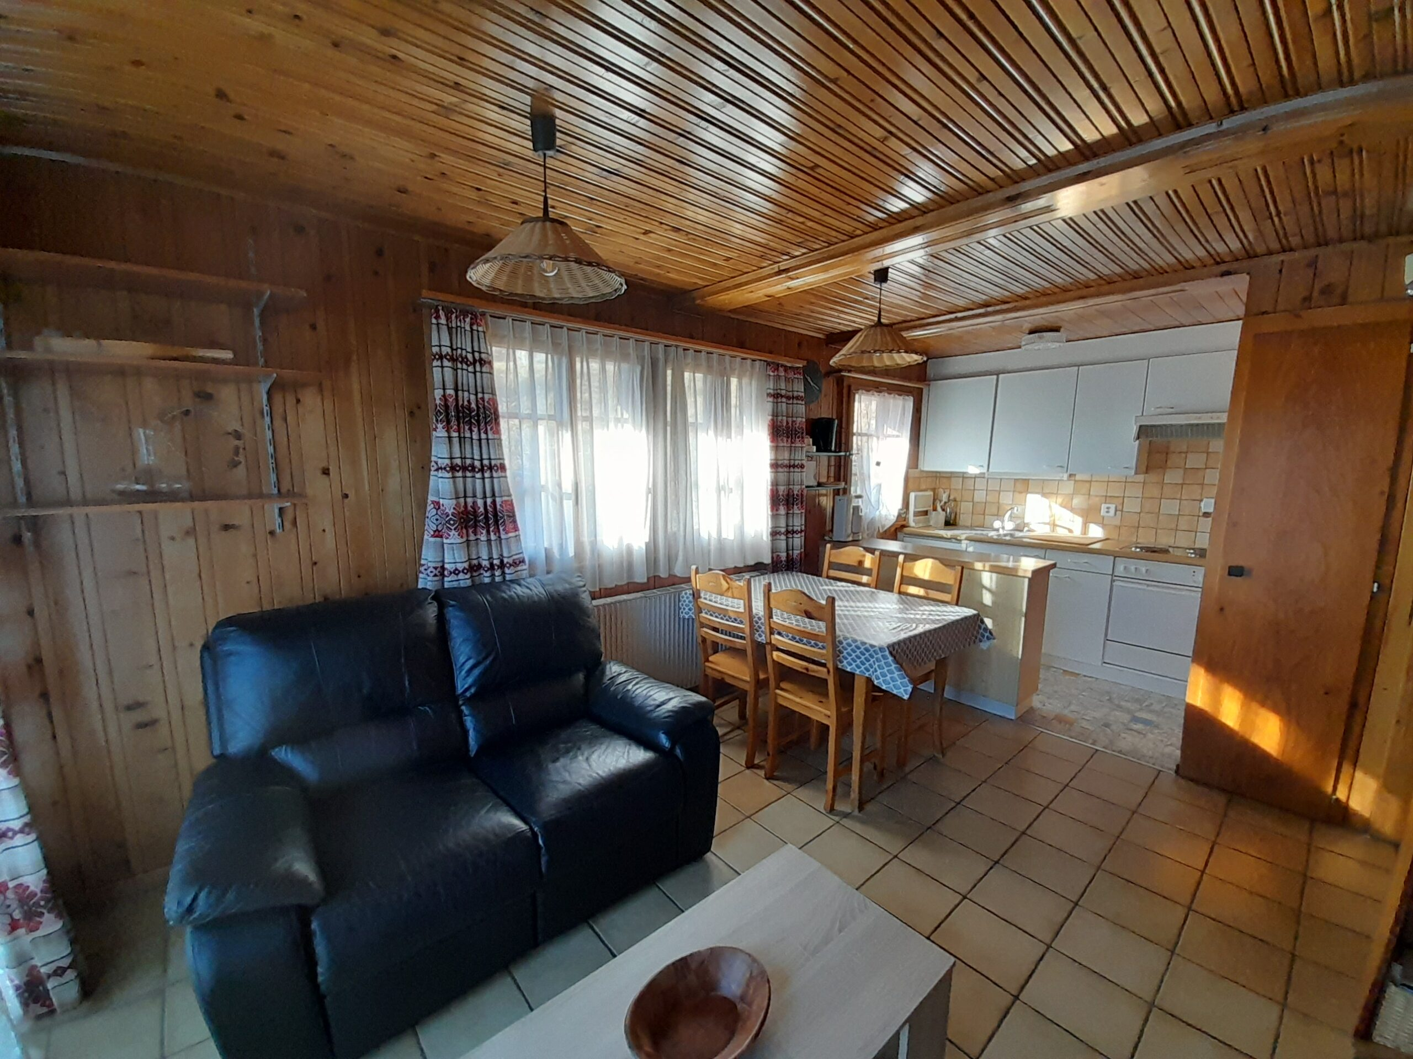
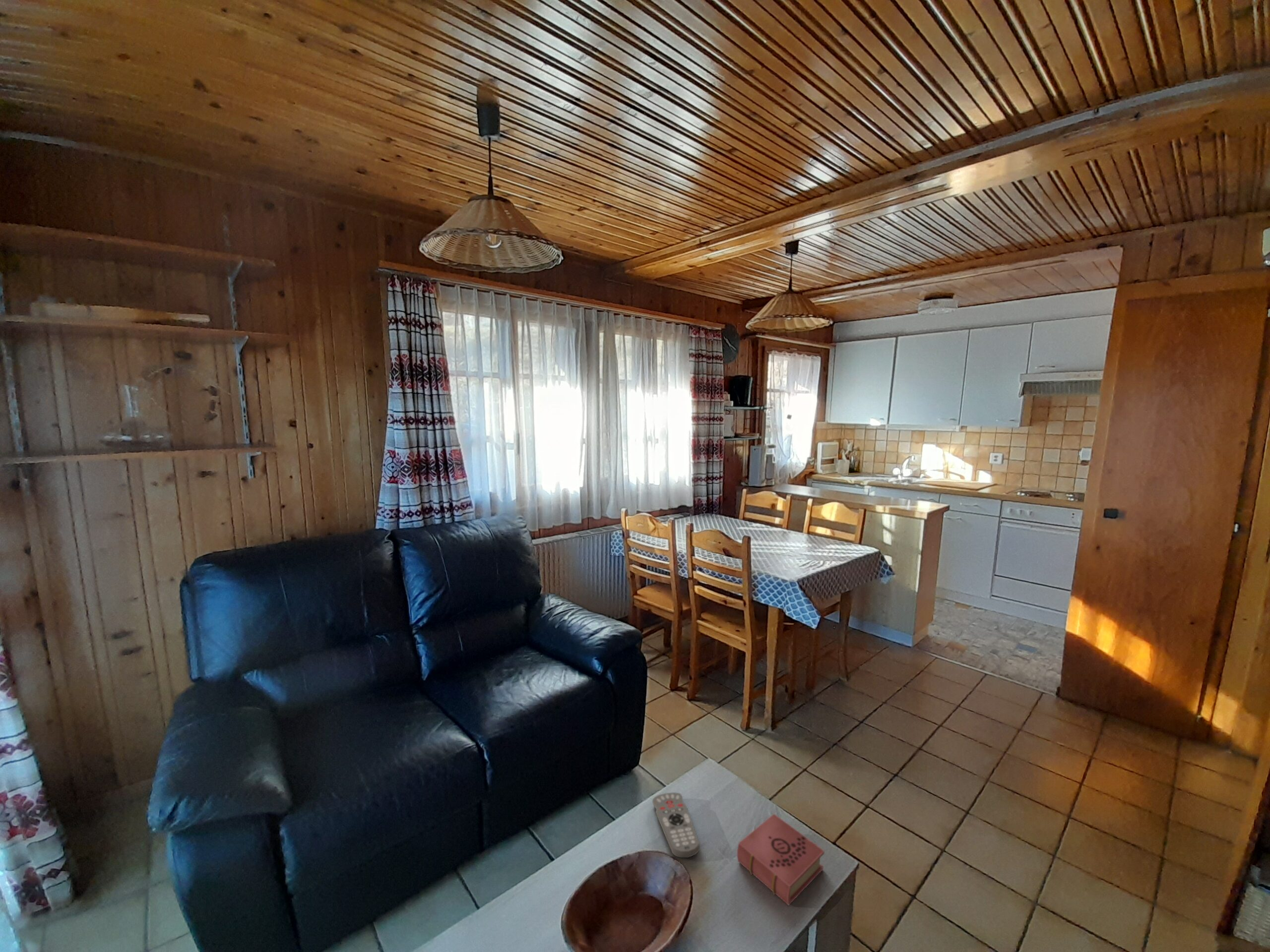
+ book (779, 857)
+ remote control (676, 824)
